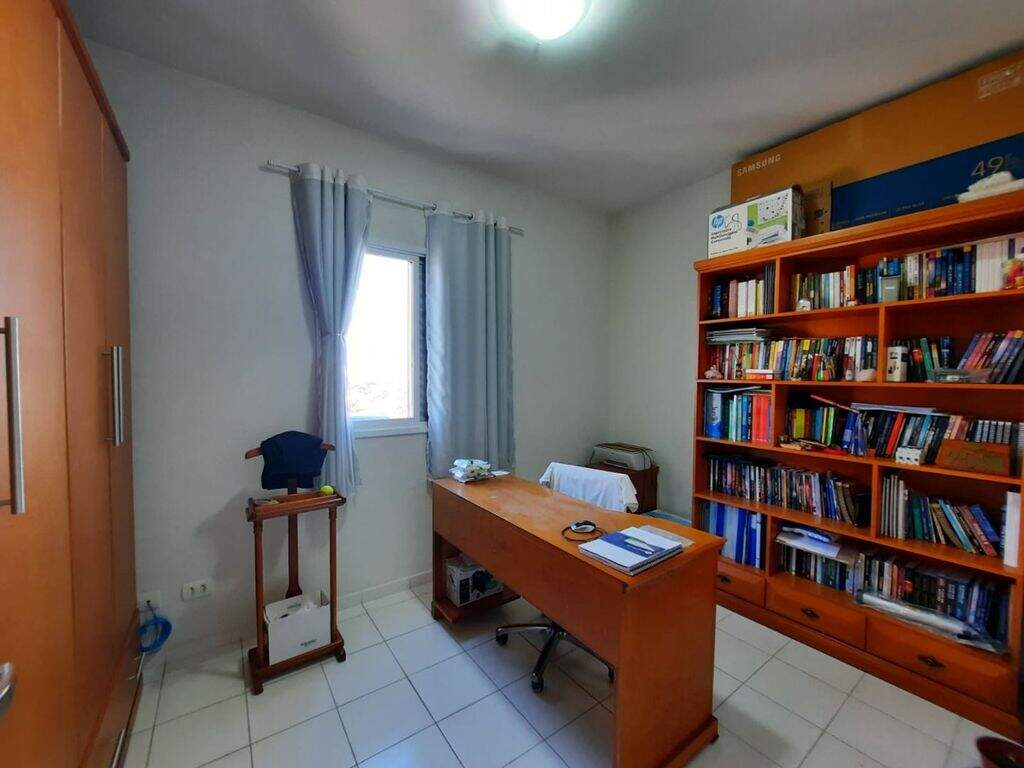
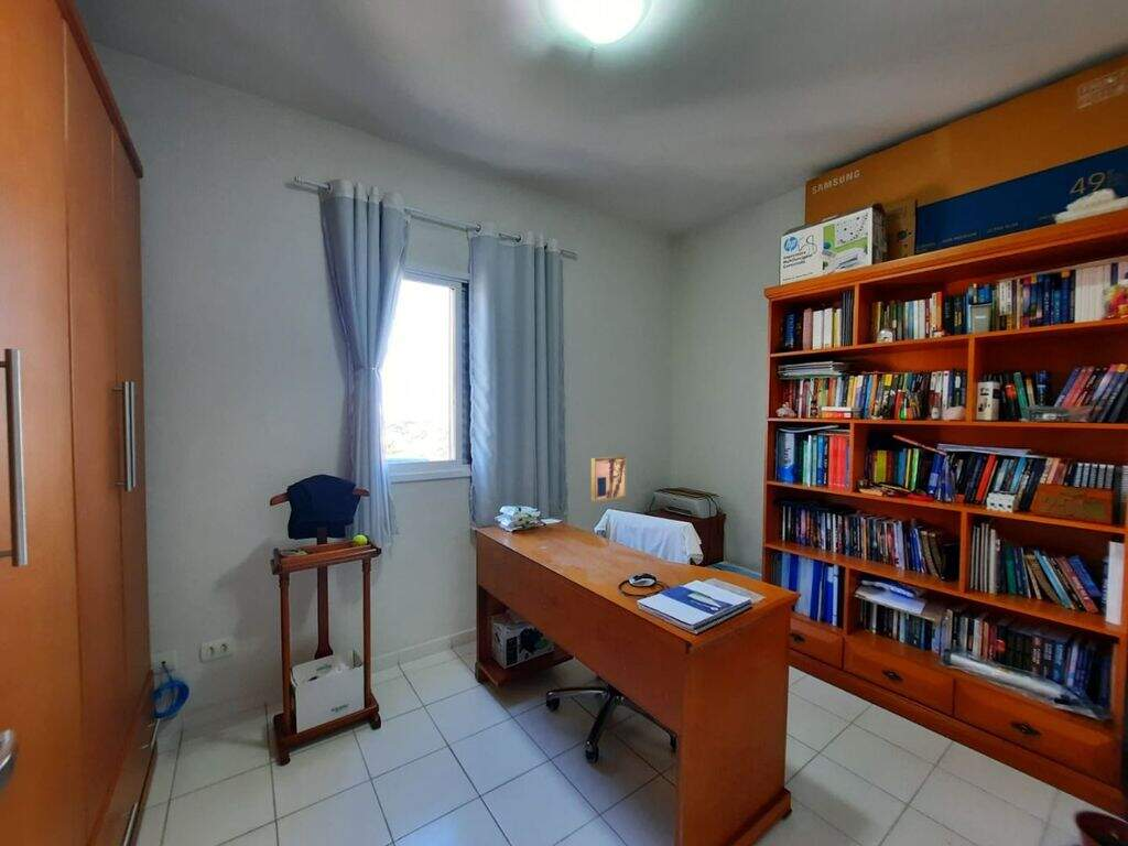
+ wall art (609, 478)
